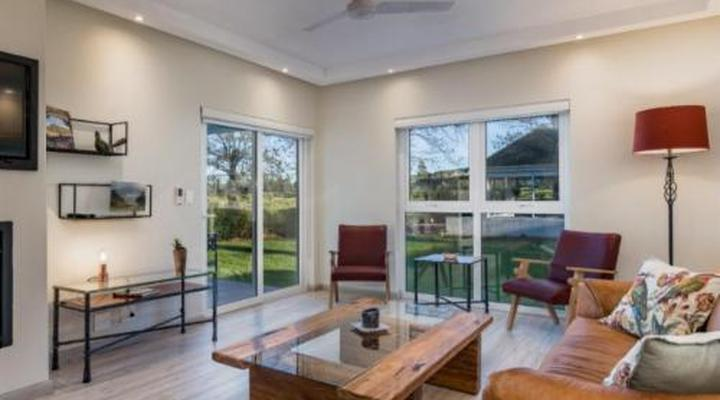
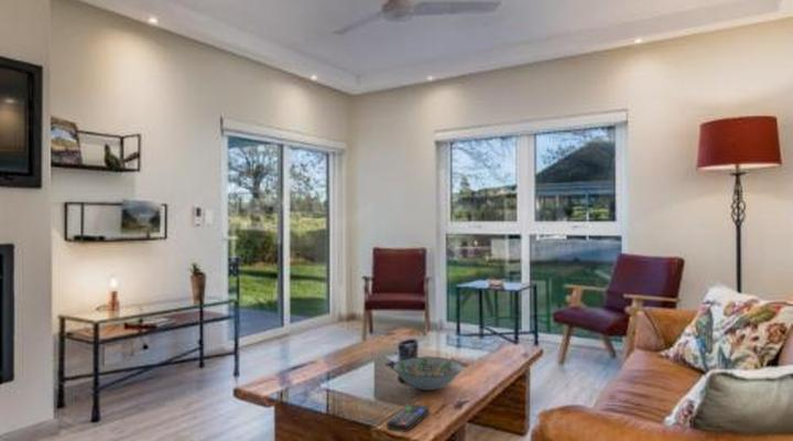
+ remote control (409, 416)
+ decorative bowl (427, 376)
